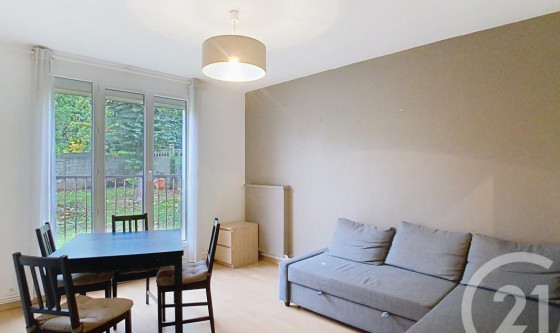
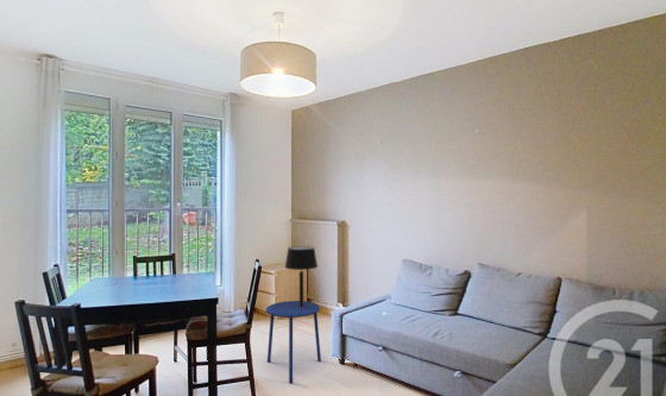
+ side table (291, 338)
+ table lamp (301, 277)
